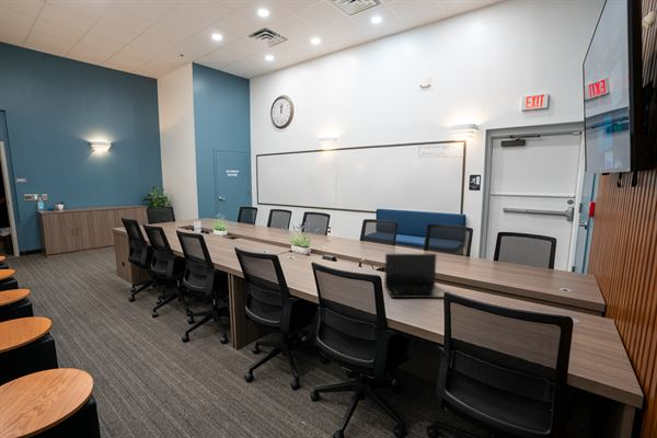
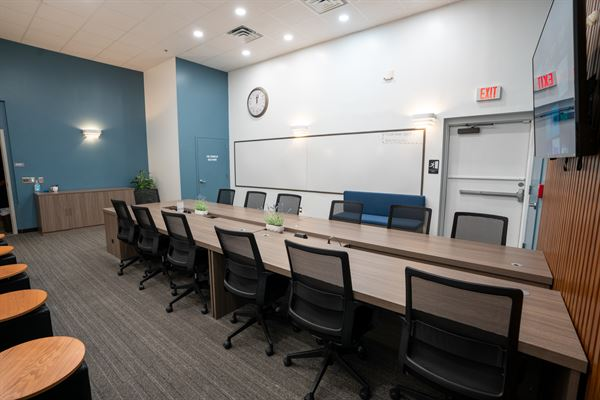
- laptop (415, 274)
